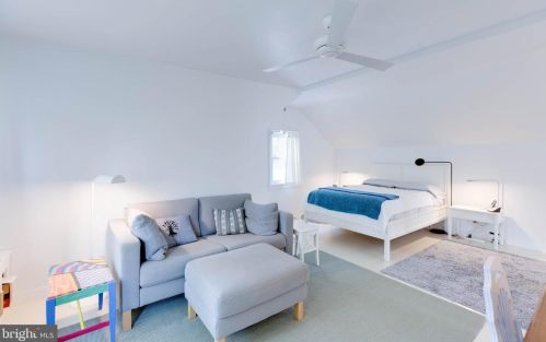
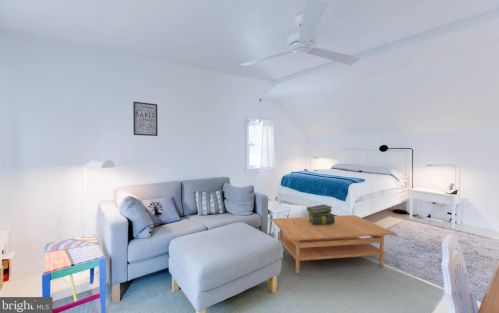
+ wall art (145, 119)
+ coffee table (327, 241)
+ stack of books (320, 214)
